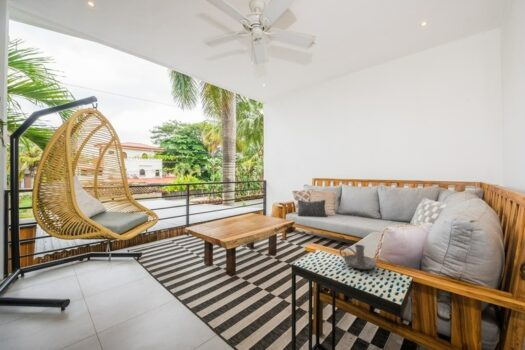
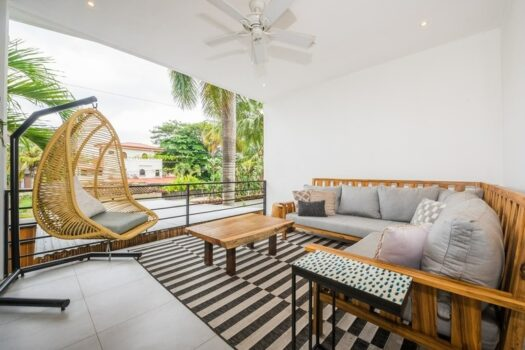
- candle holder (356, 254)
